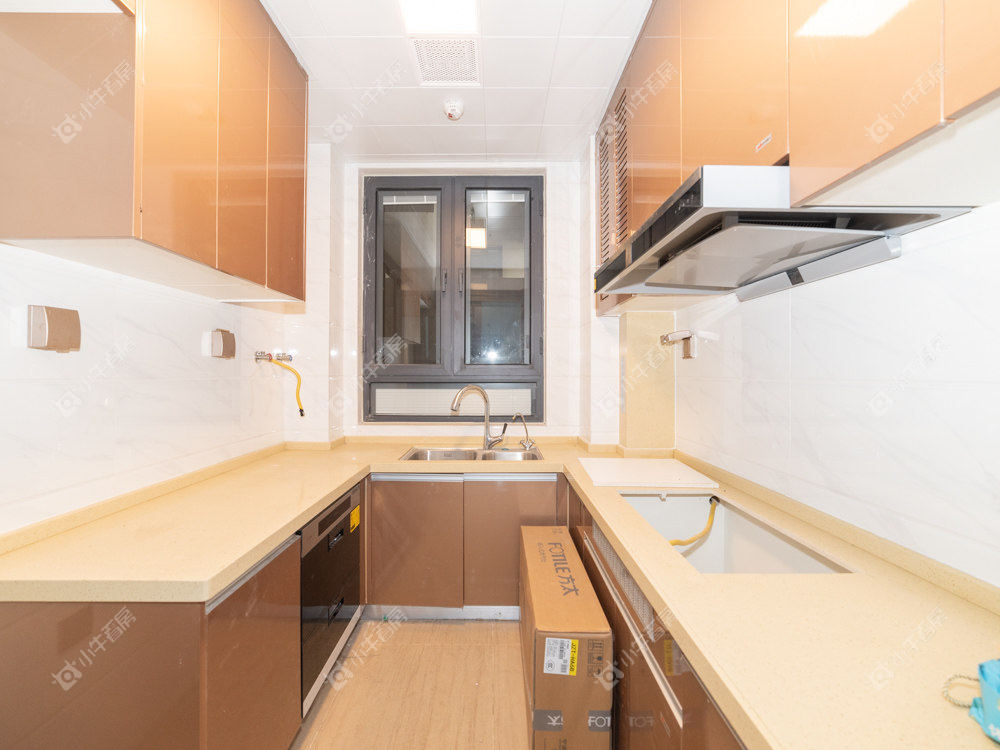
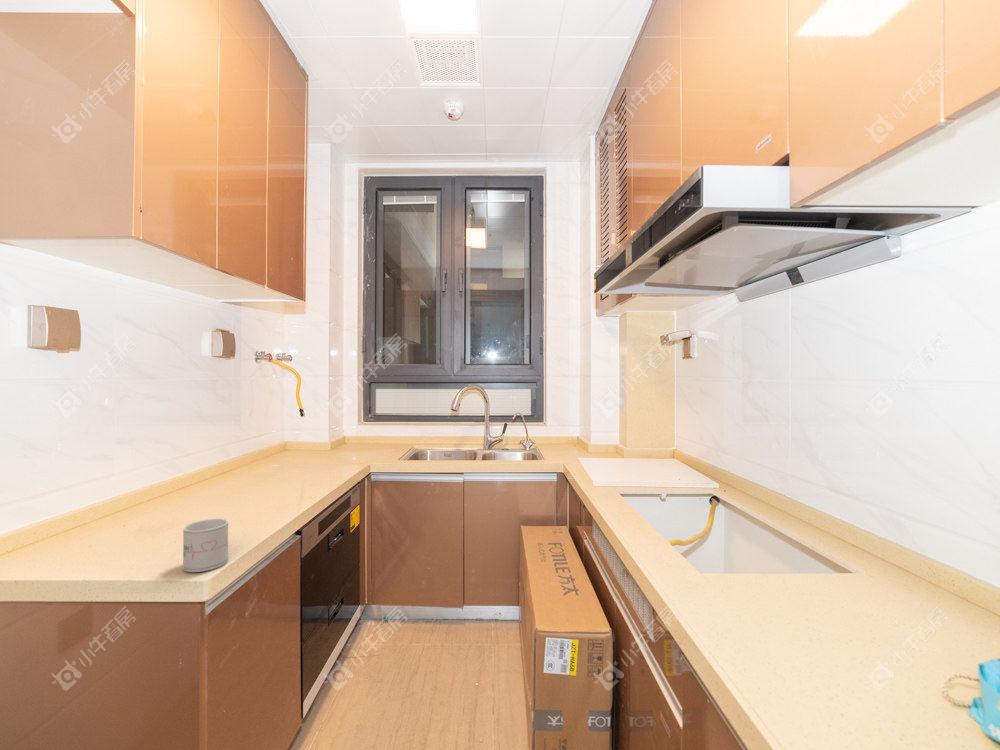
+ mug (207, 541)
